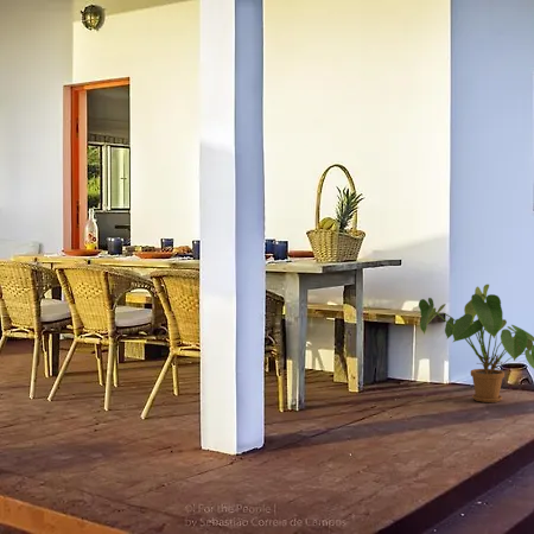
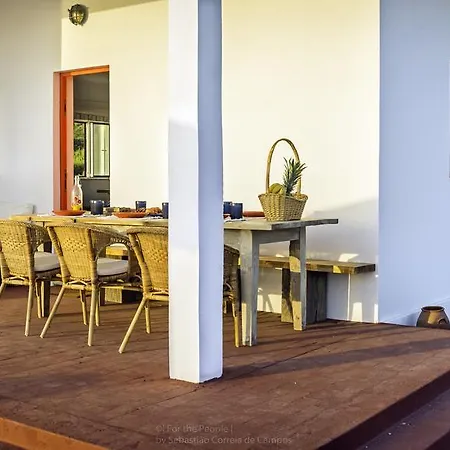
- house plant (473, 345)
